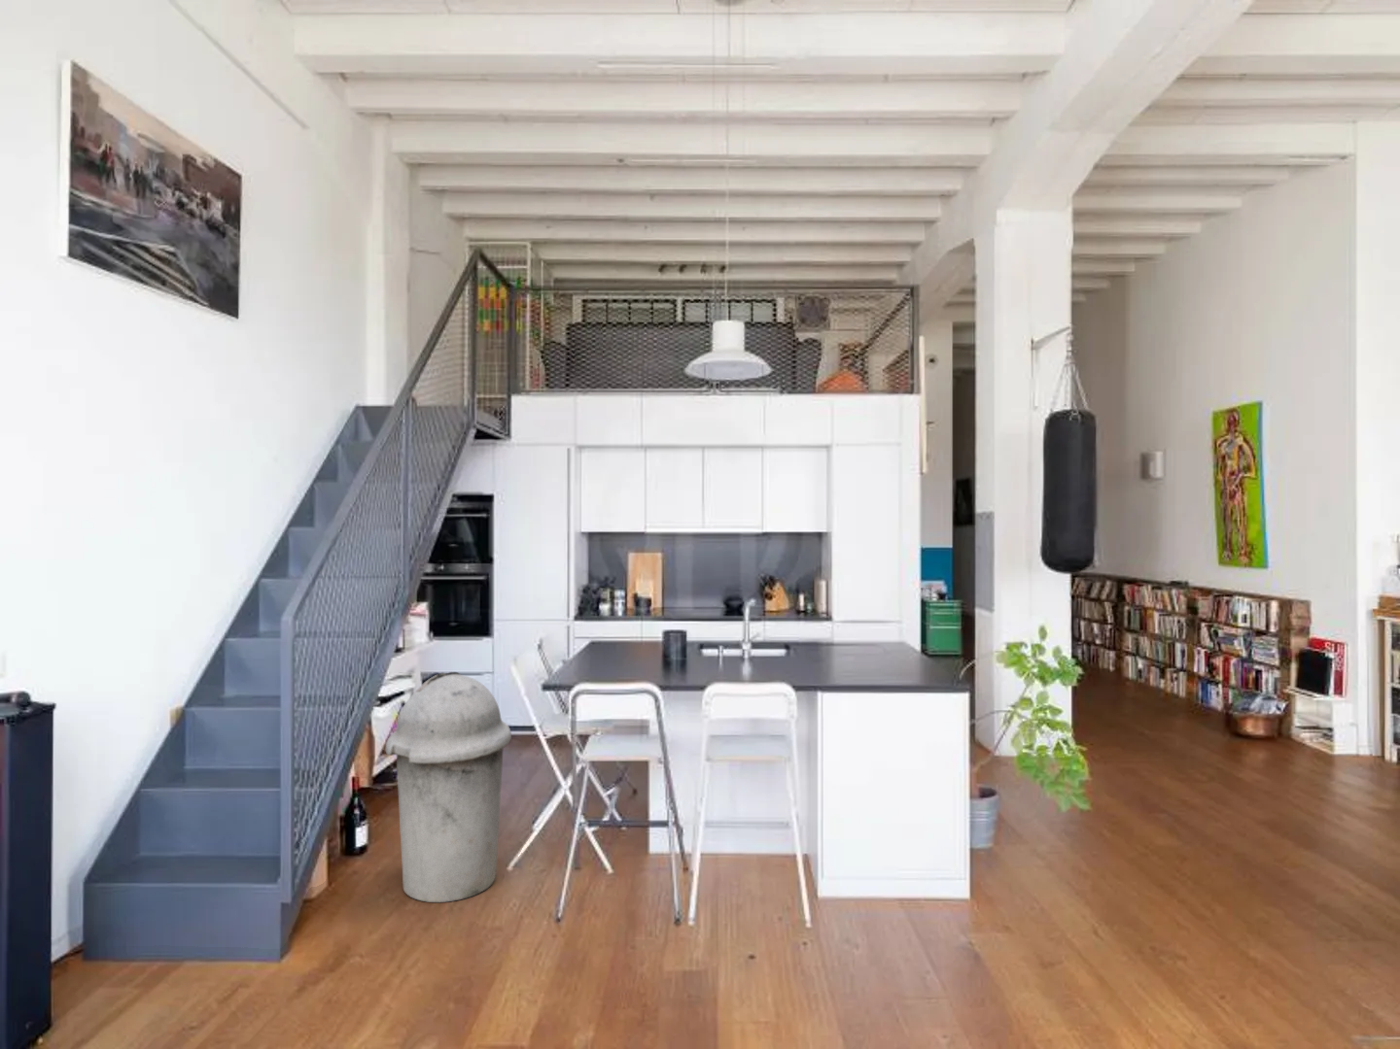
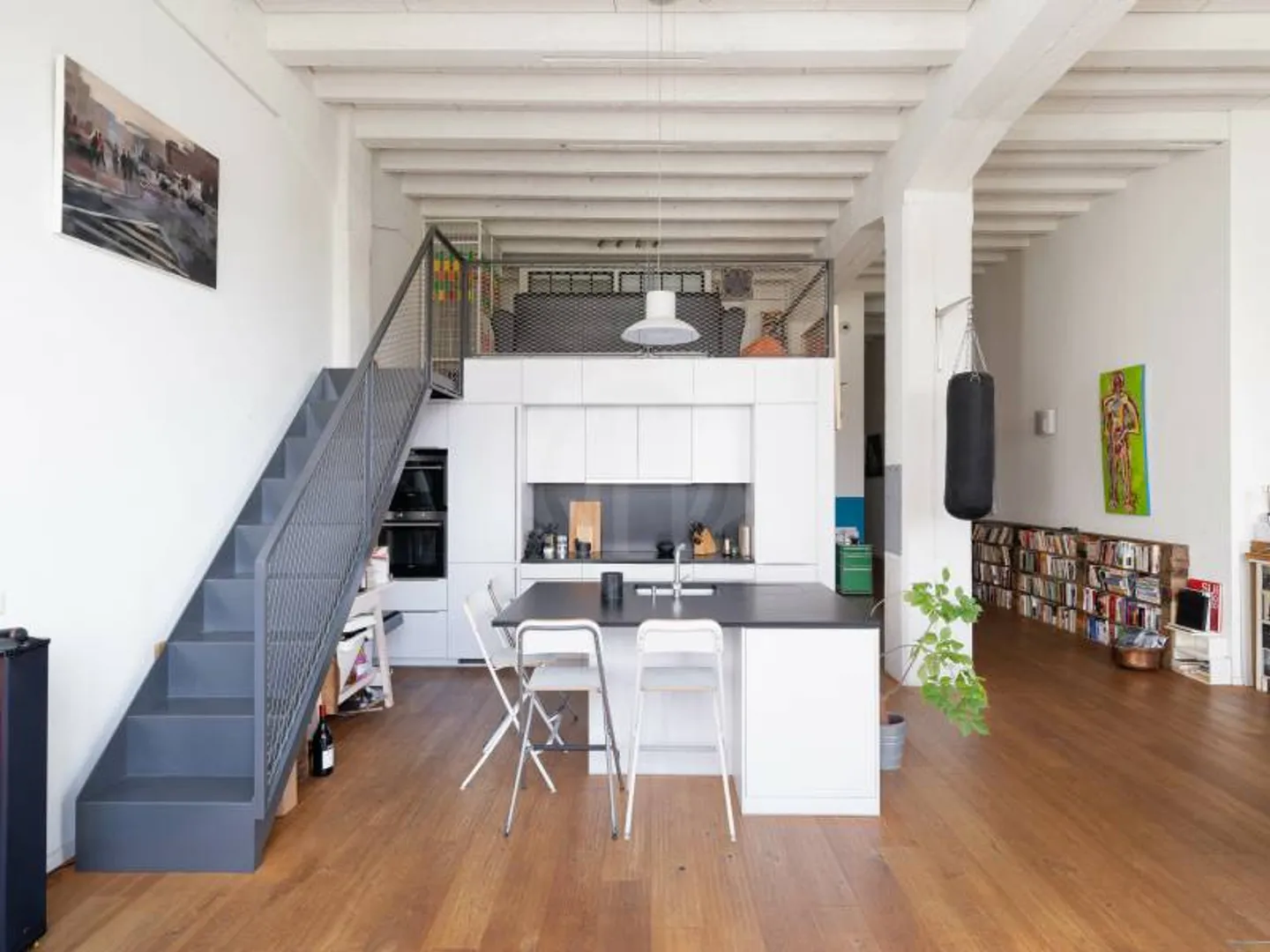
- trash can (449, 777)
